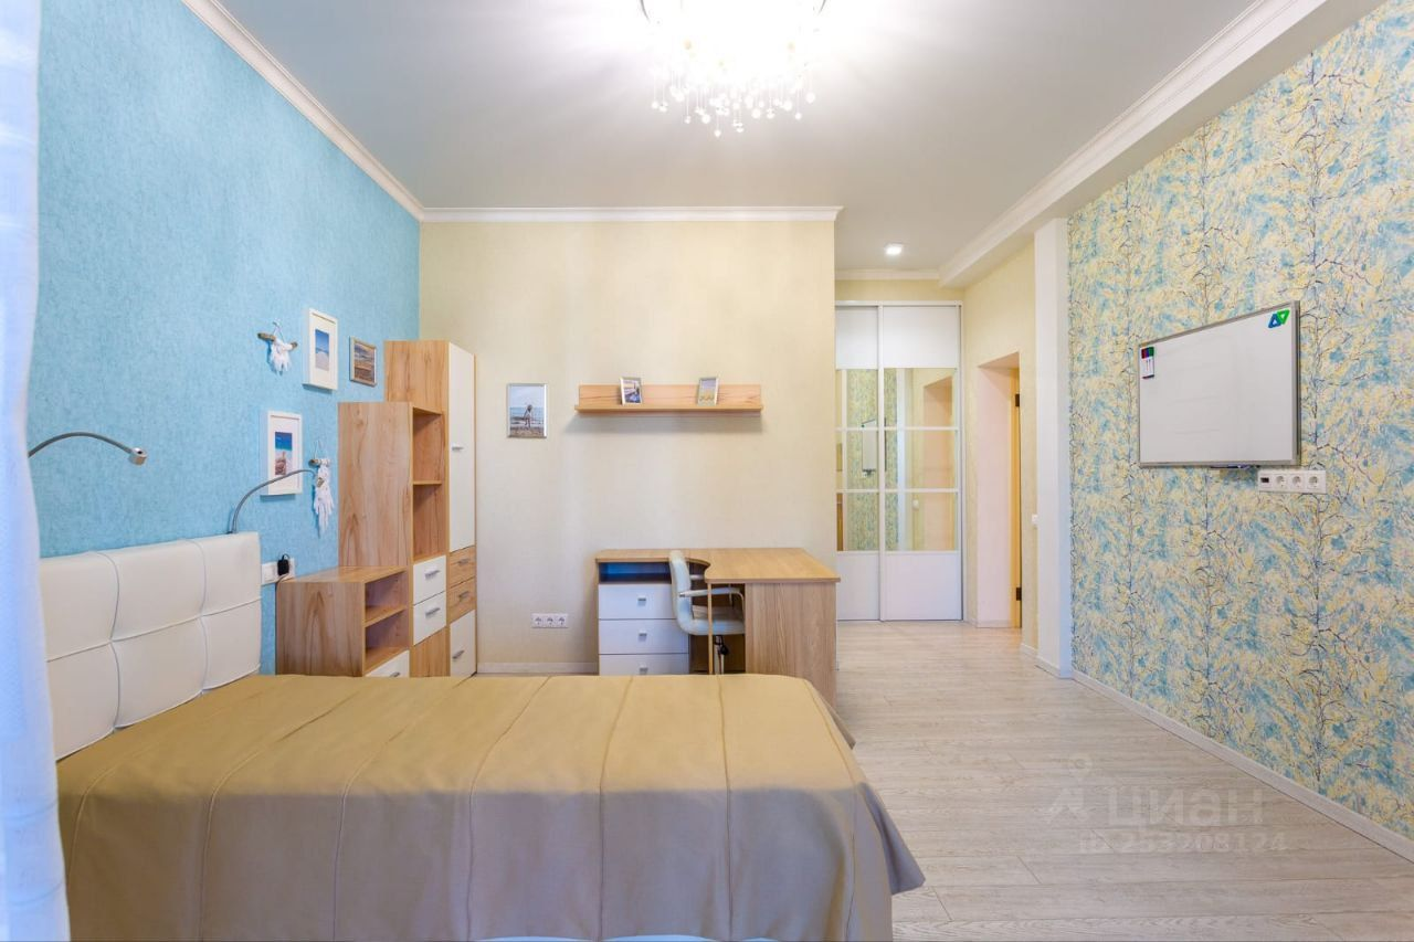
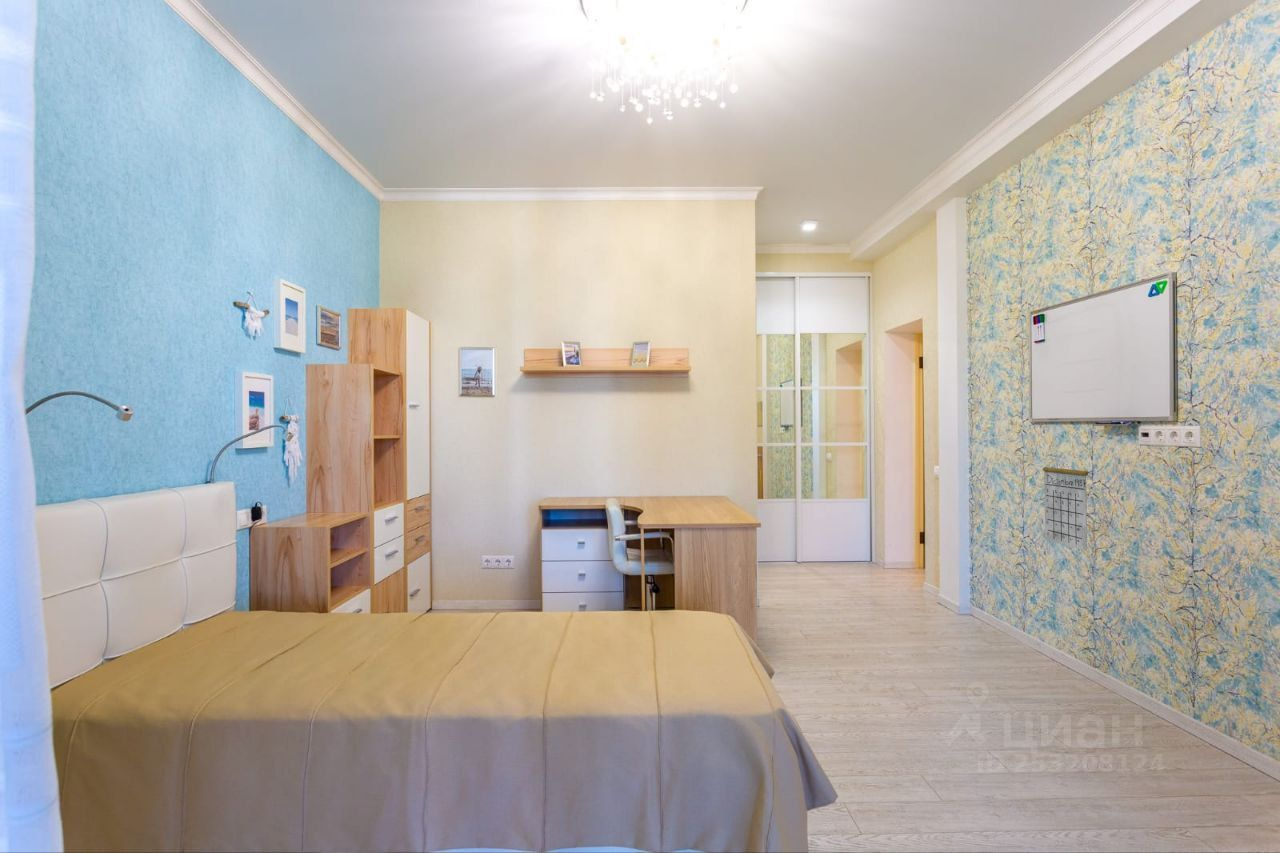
+ calendar (1064, 498)
